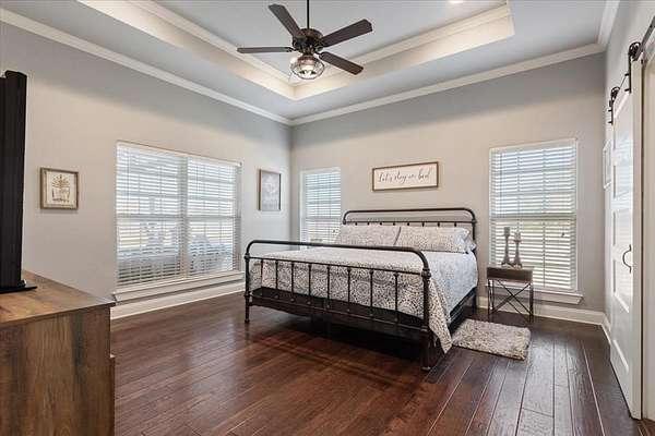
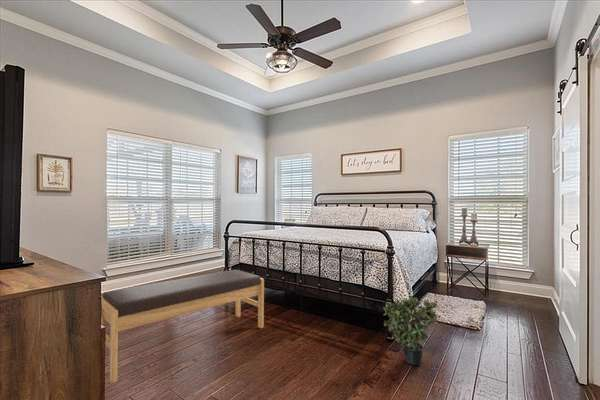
+ potted plant (410, 327)
+ bench (189, 312)
